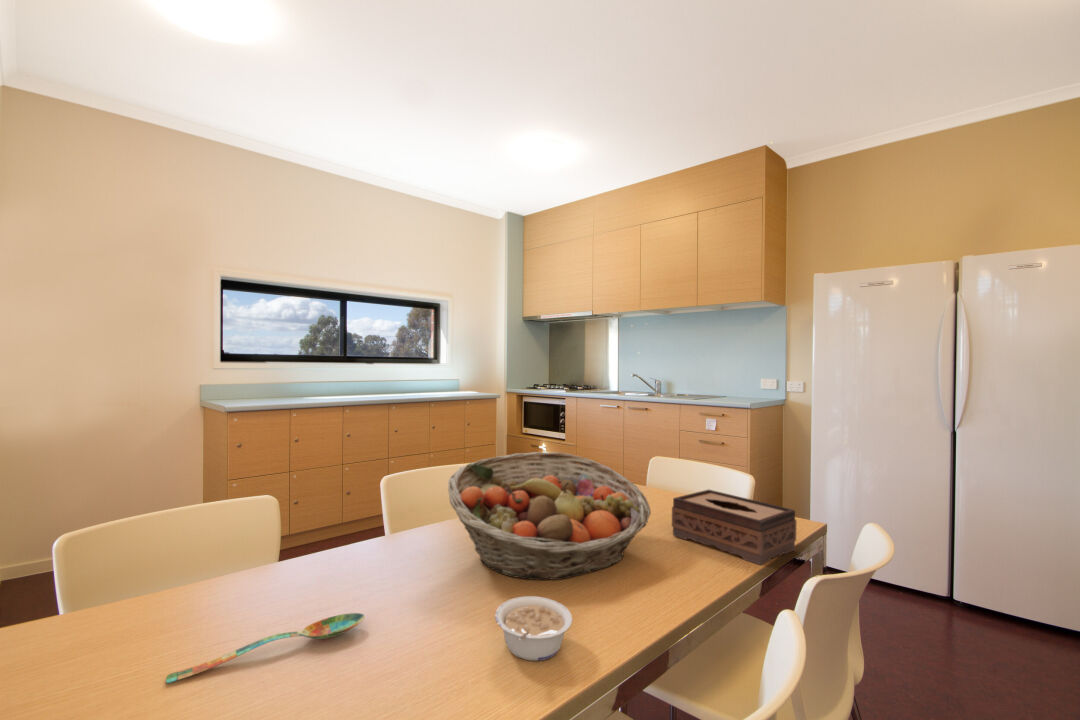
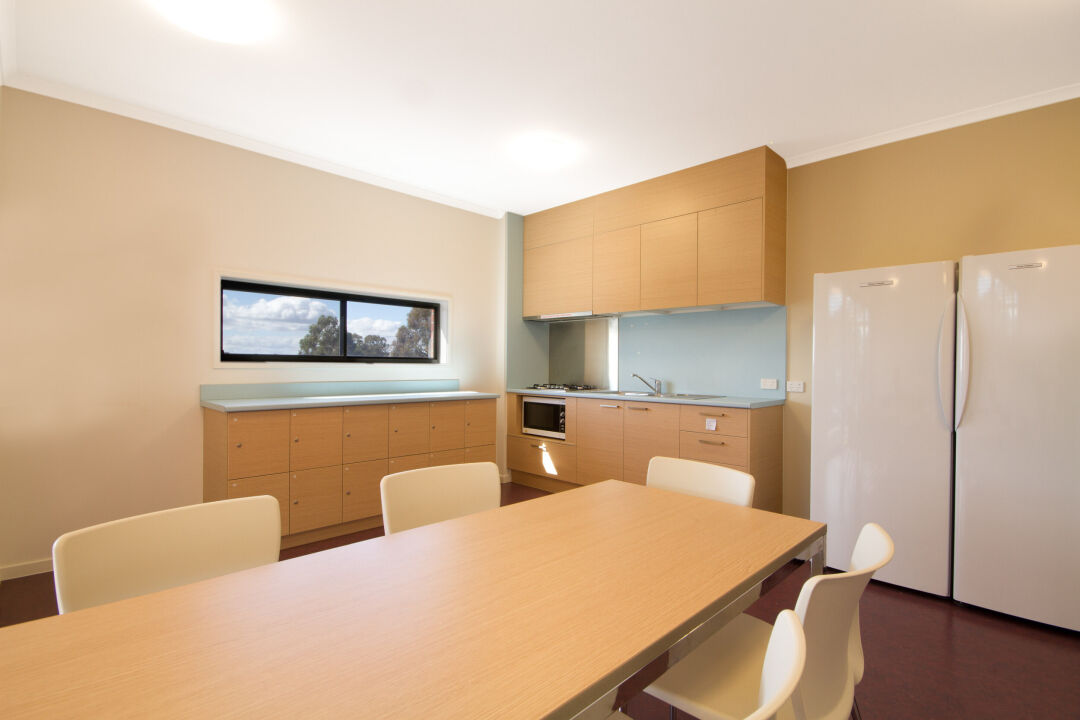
- legume (534, 628)
- fruit basket (549, 508)
- tissue box (731, 523)
- spoon (274, 640)
